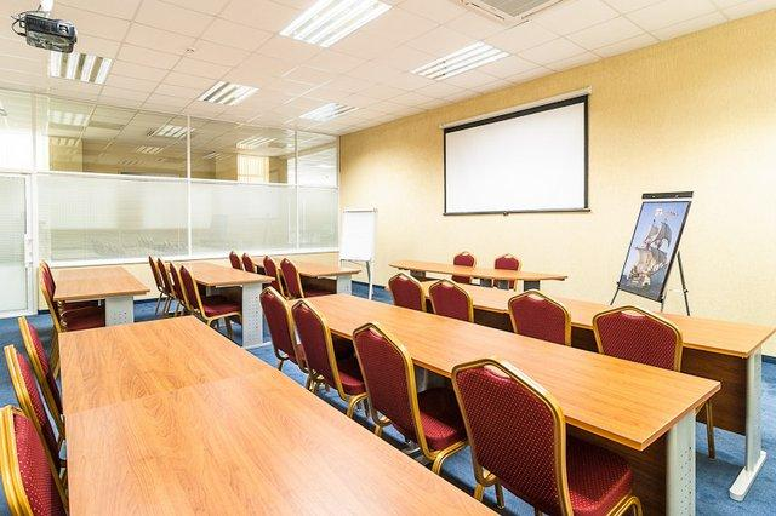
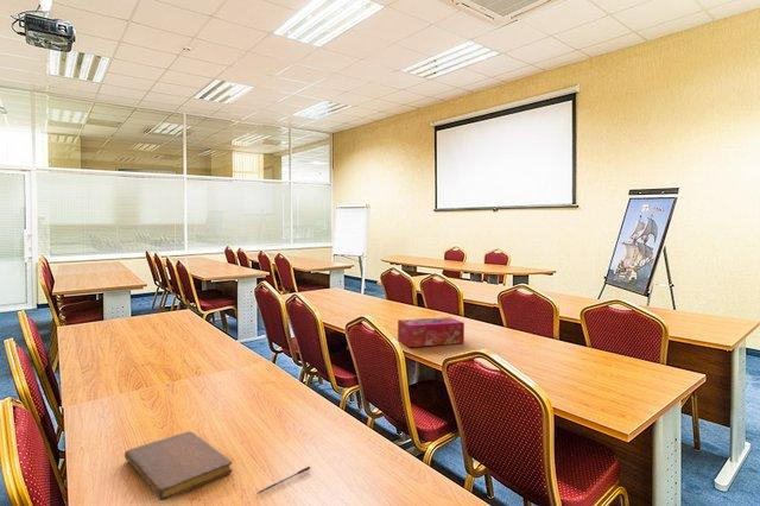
+ tissue box (430, 330)
+ pen (284, 480)
+ notebook (177, 461)
